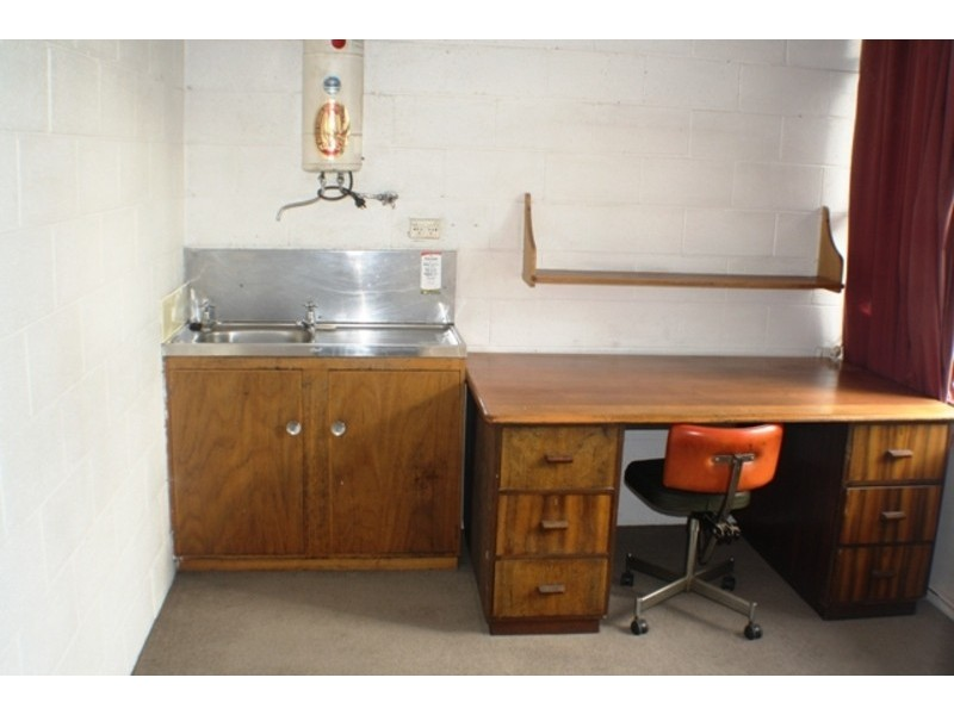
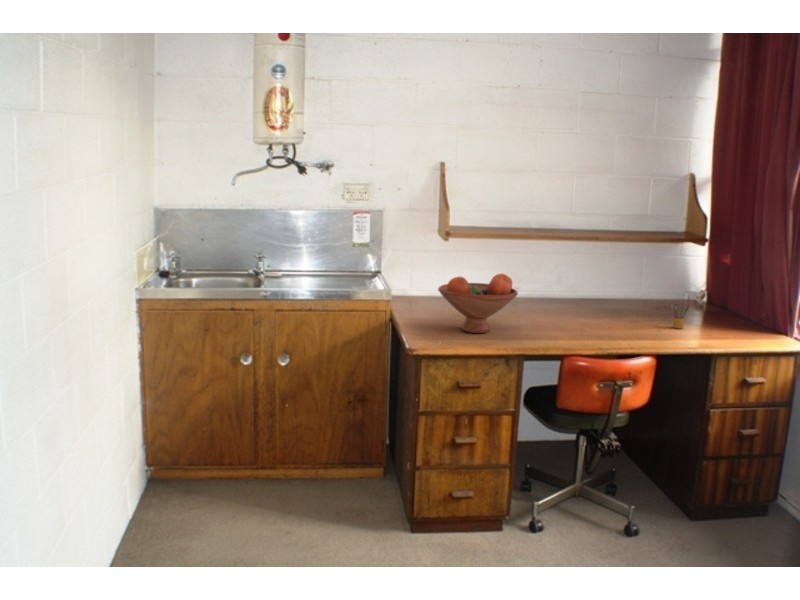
+ pencil box (680, 315)
+ fruit bowl (477, 301)
